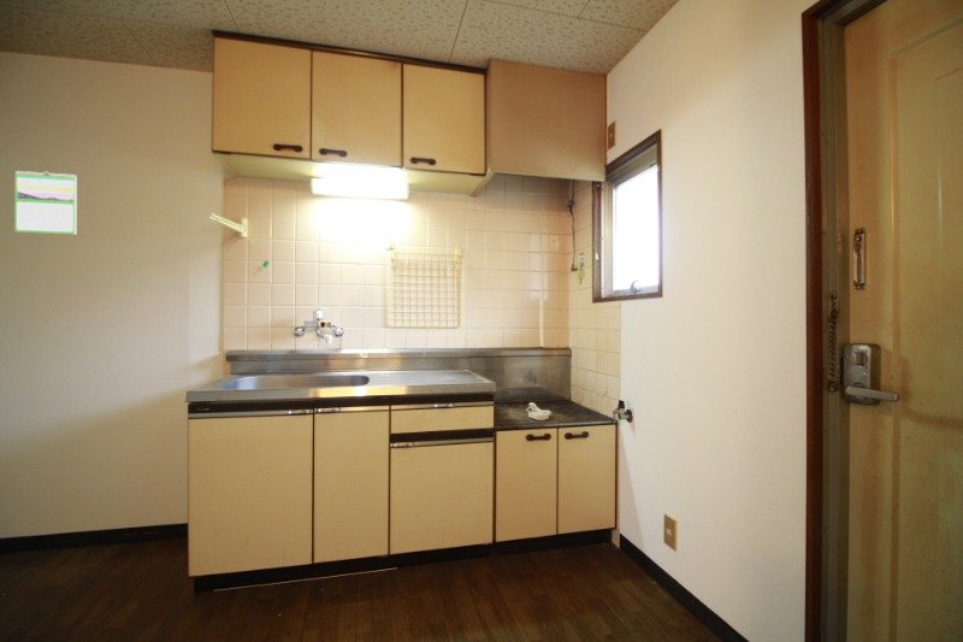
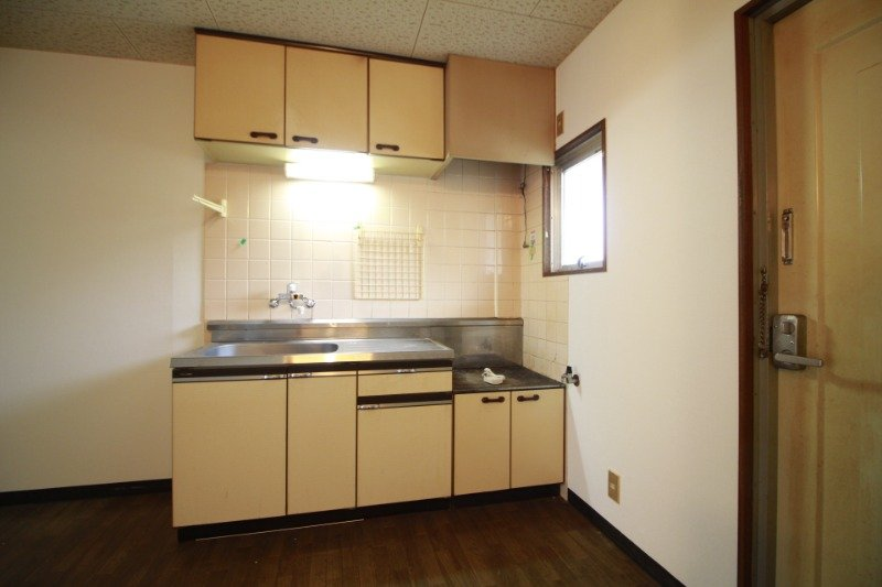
- calendar (46, 202)
